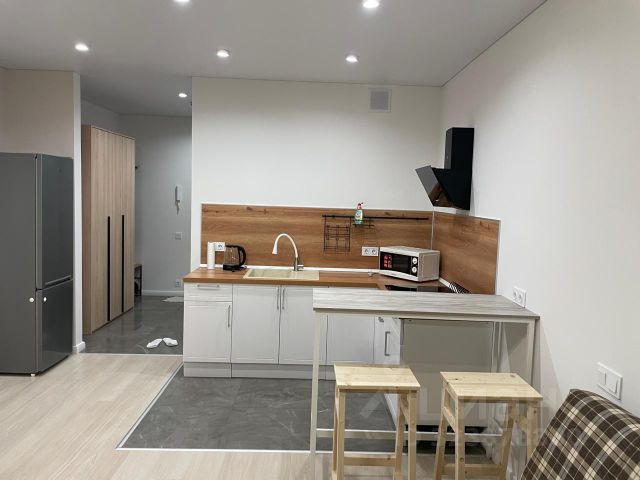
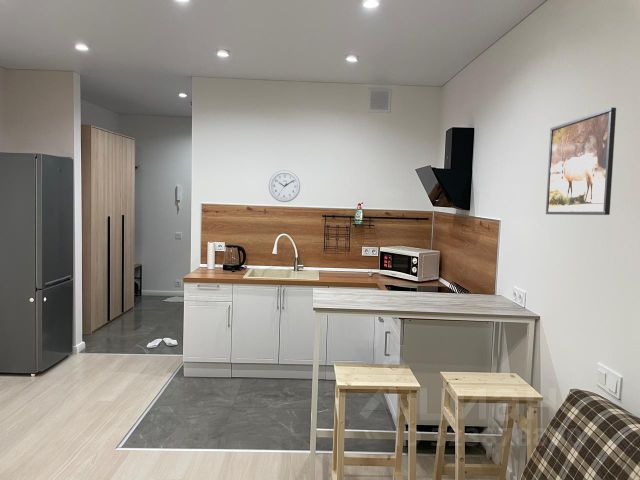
+ wall clock (284, 186)
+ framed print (576, 166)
